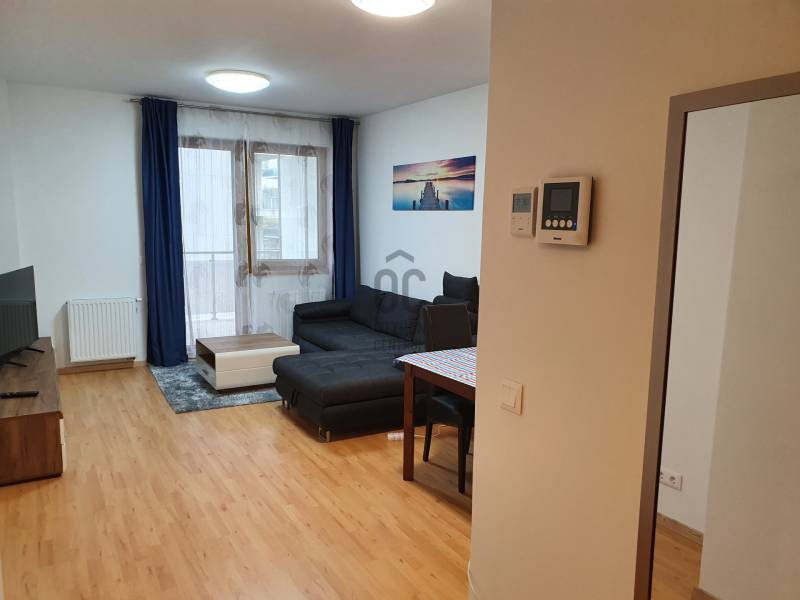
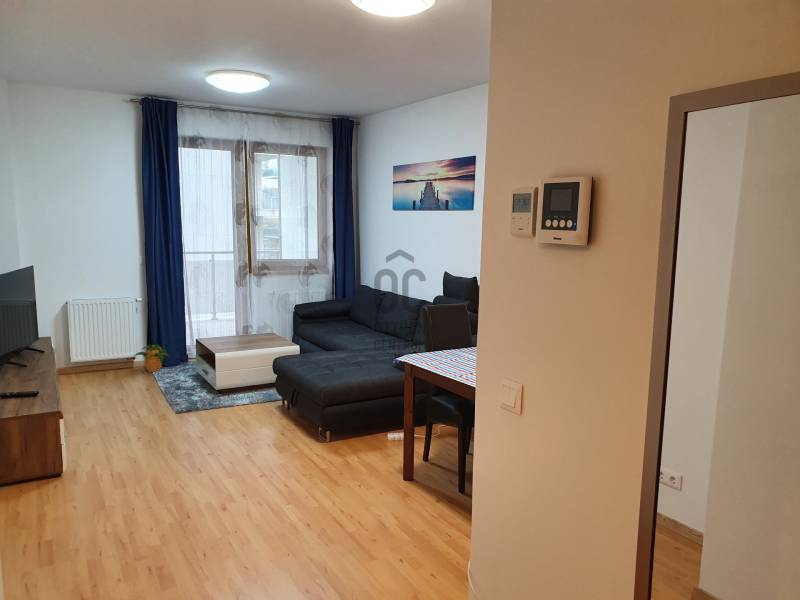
+ potted plant (151, 357)
